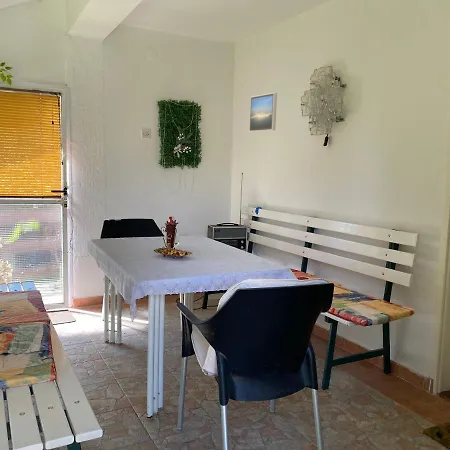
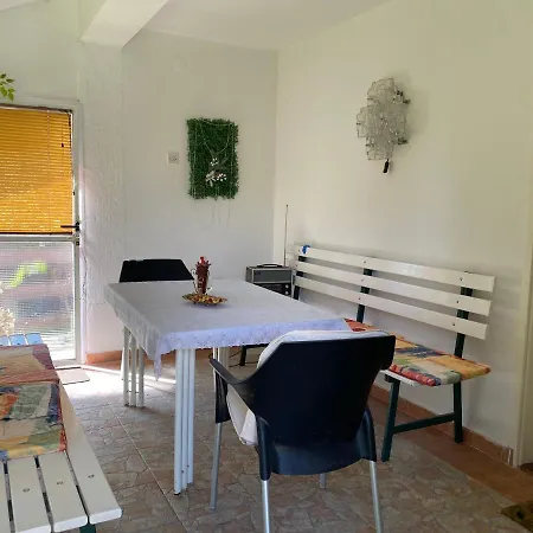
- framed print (262, 113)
